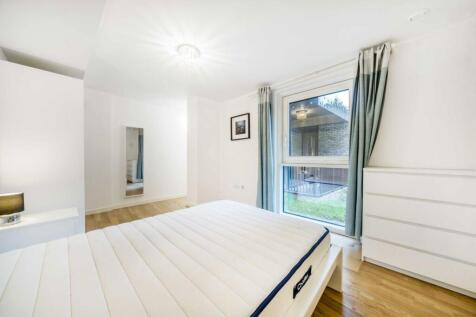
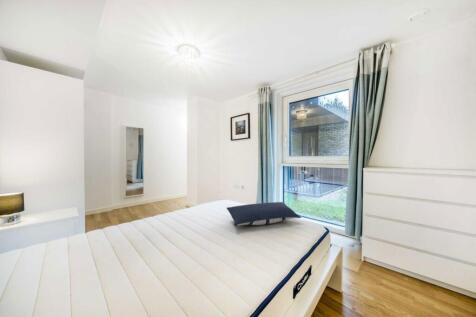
+ pillow (262, 212)
